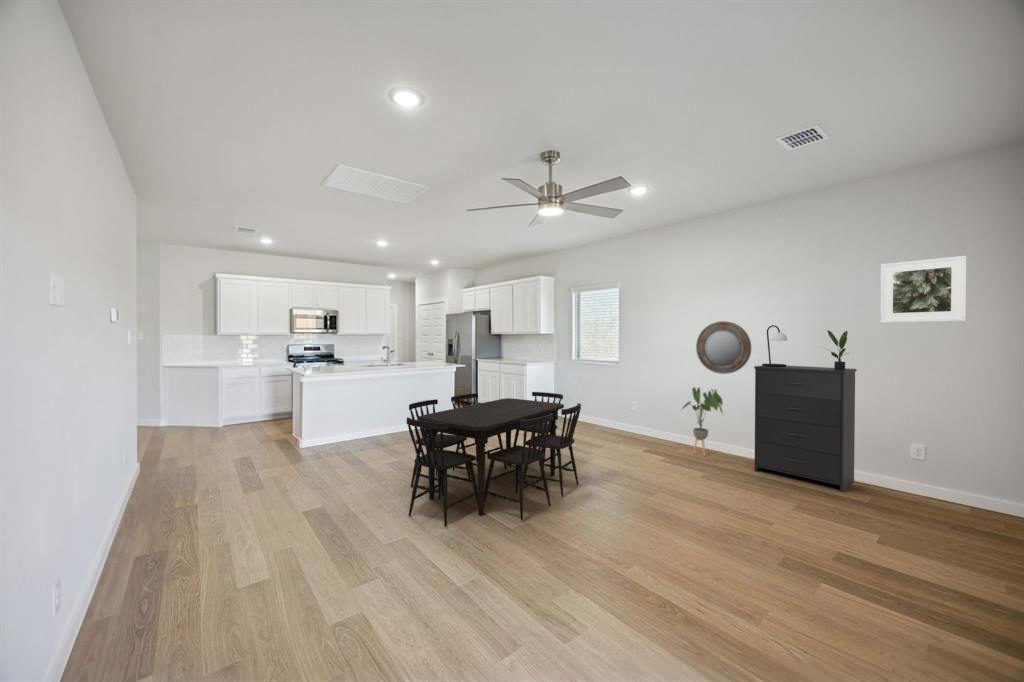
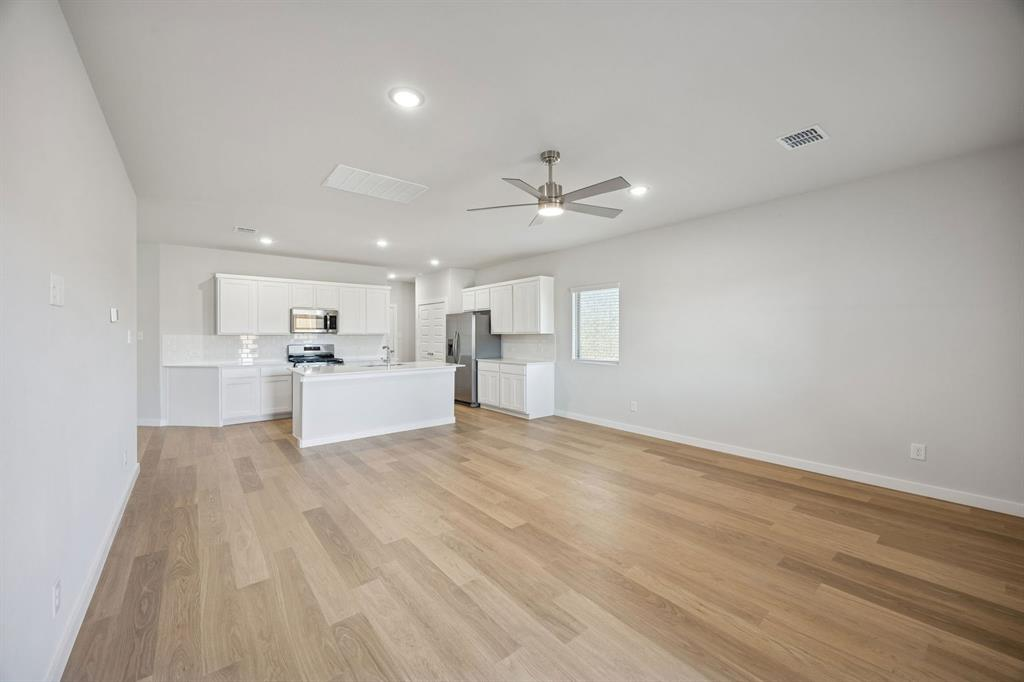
- dresser (802, 422)
- potted plant (838, 349)
- table lamp (774, 340)
- home mirror (722, 347)
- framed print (921, 291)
- house plant (703, 419)
- dining table (499, 444)
